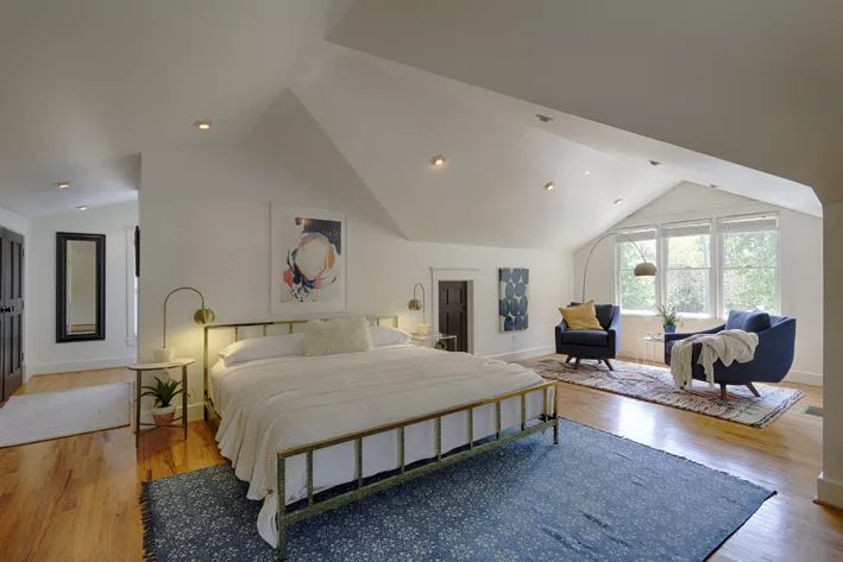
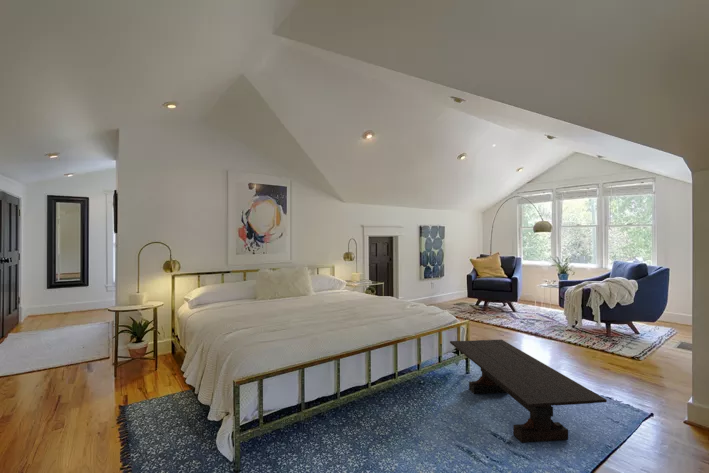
+ coffee table (511, 387)
